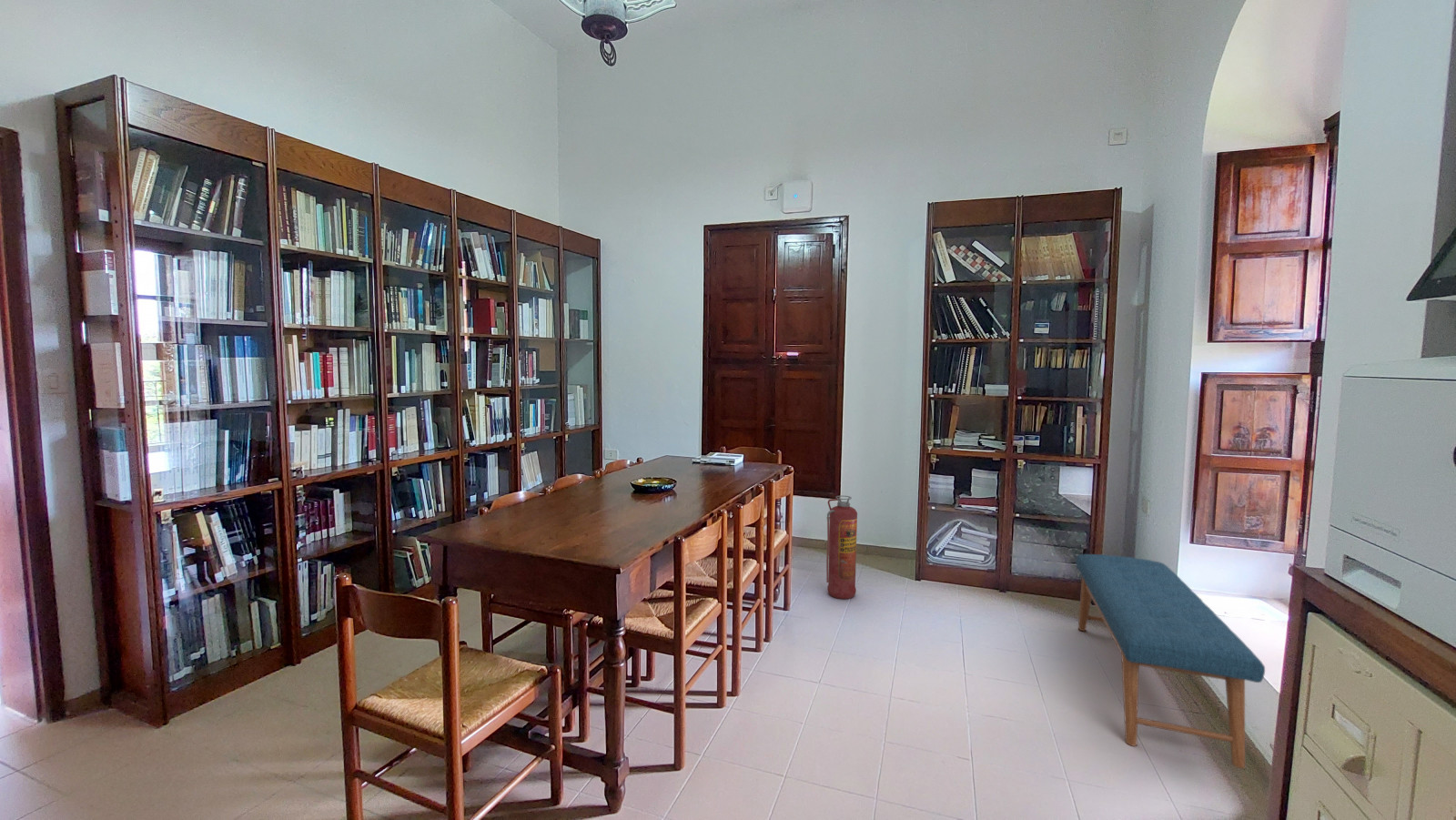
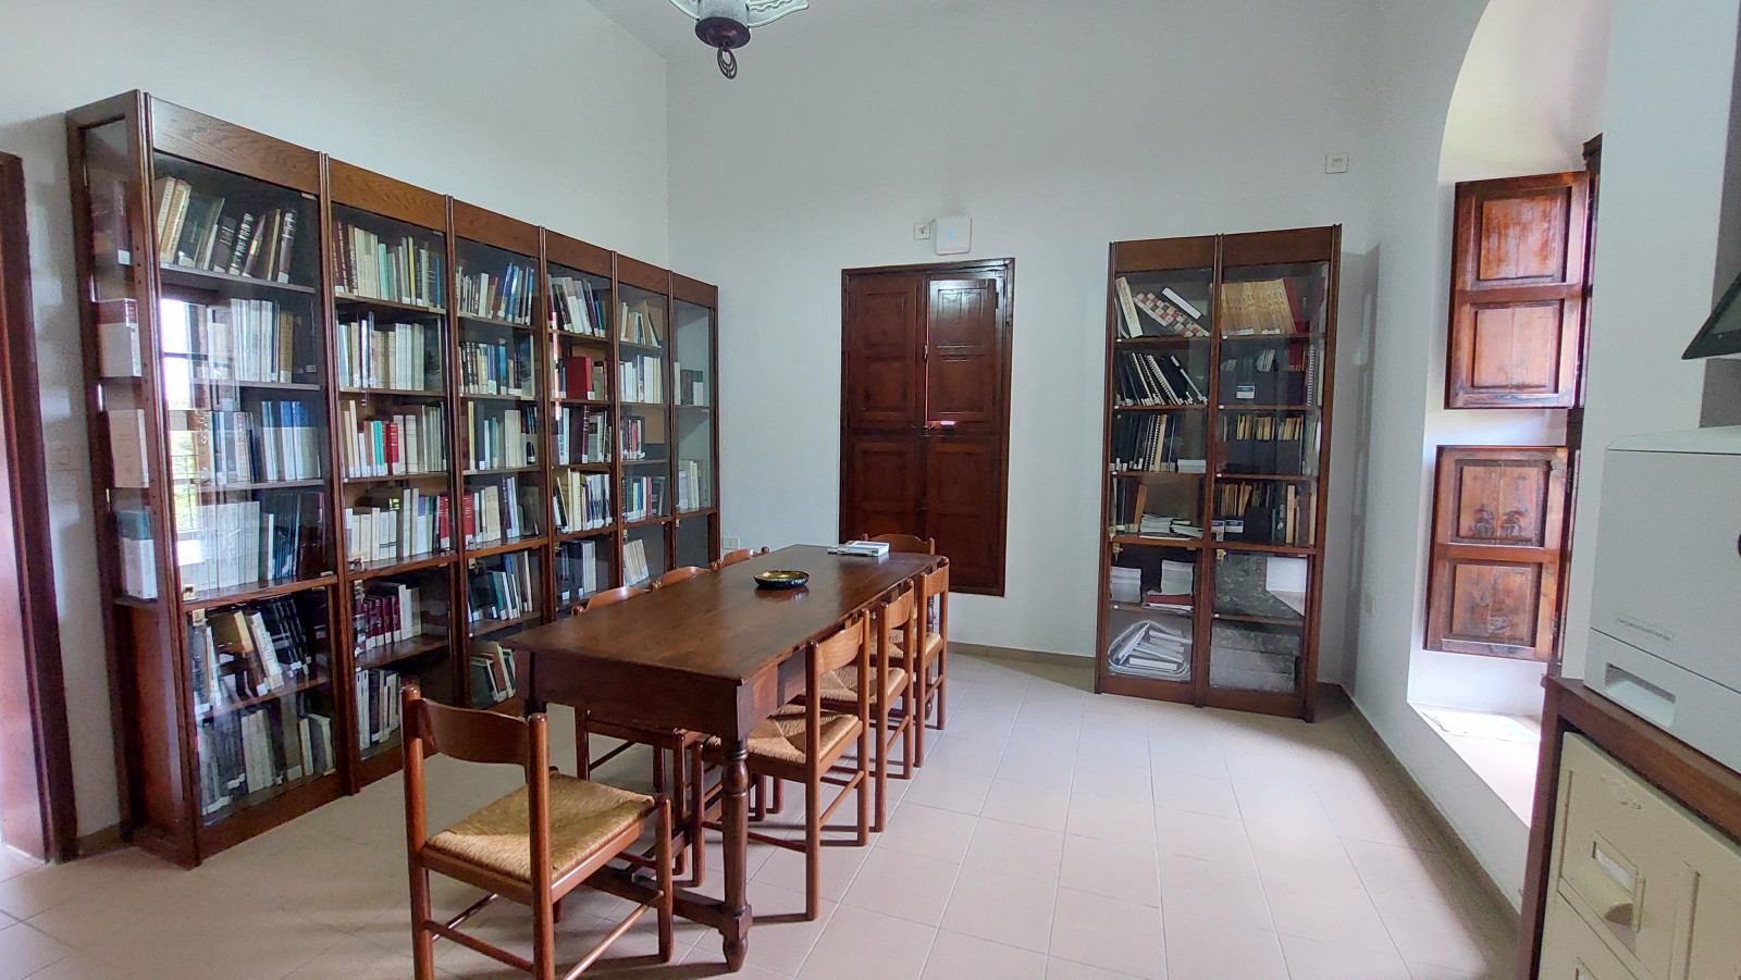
- bench (1147, 636)
- fire extinguisher (839, 545)
